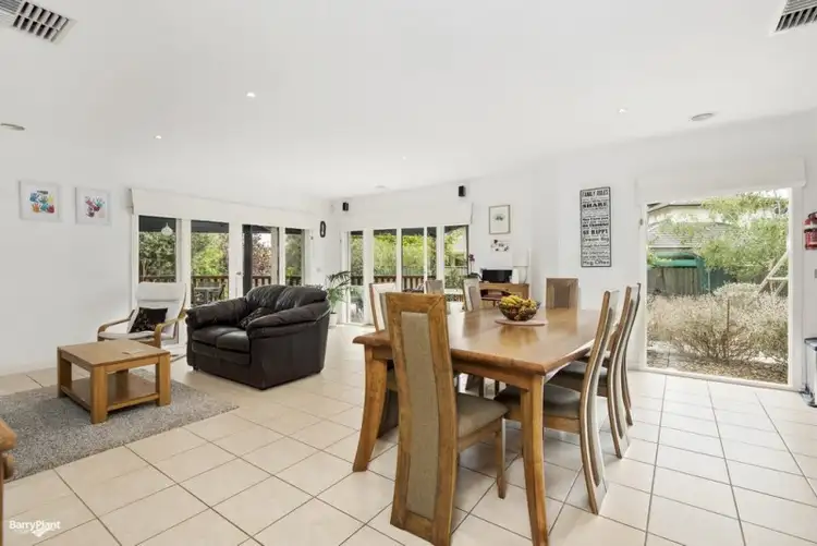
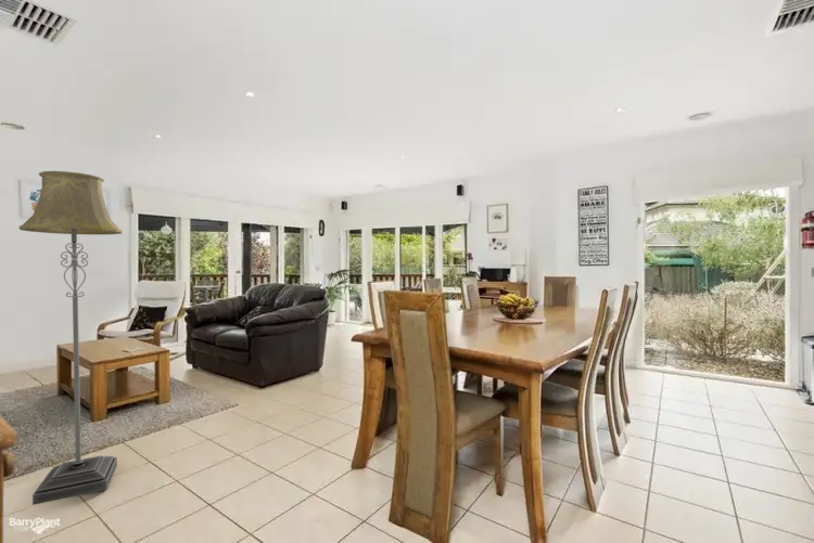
+ floor lamp (75, 331)
